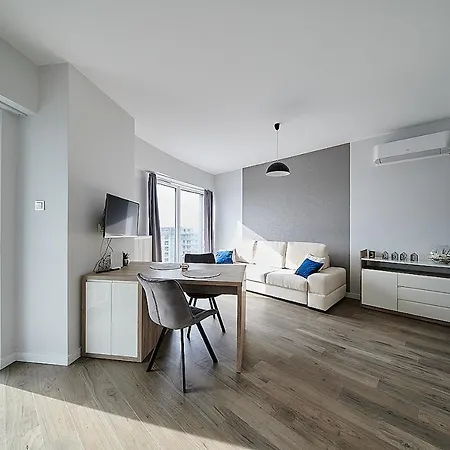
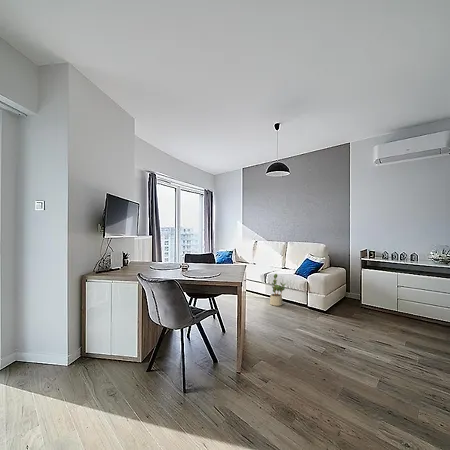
+ potted plant (278, 288)
